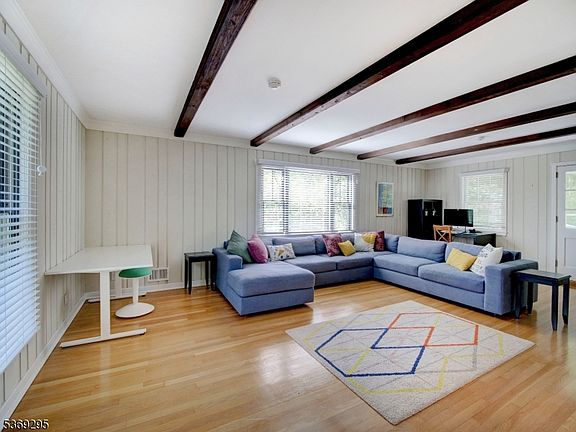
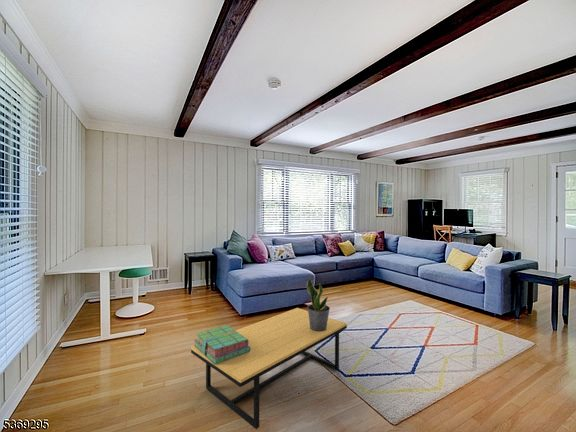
+ coffee table (276, 356)
+ potted plant (318, 302)
+ stack of books (221, 341)
